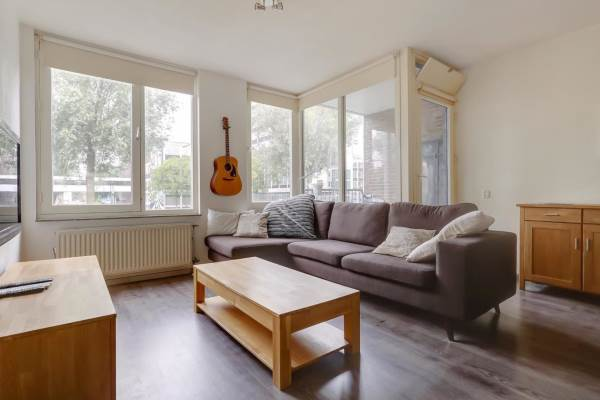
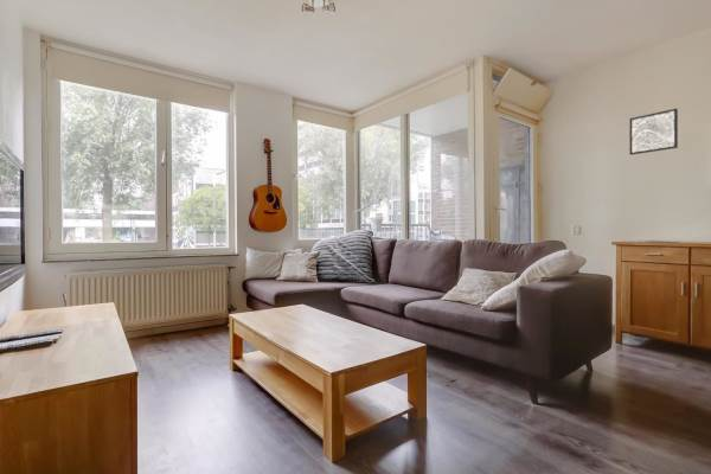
+ wall art (652, 132)
